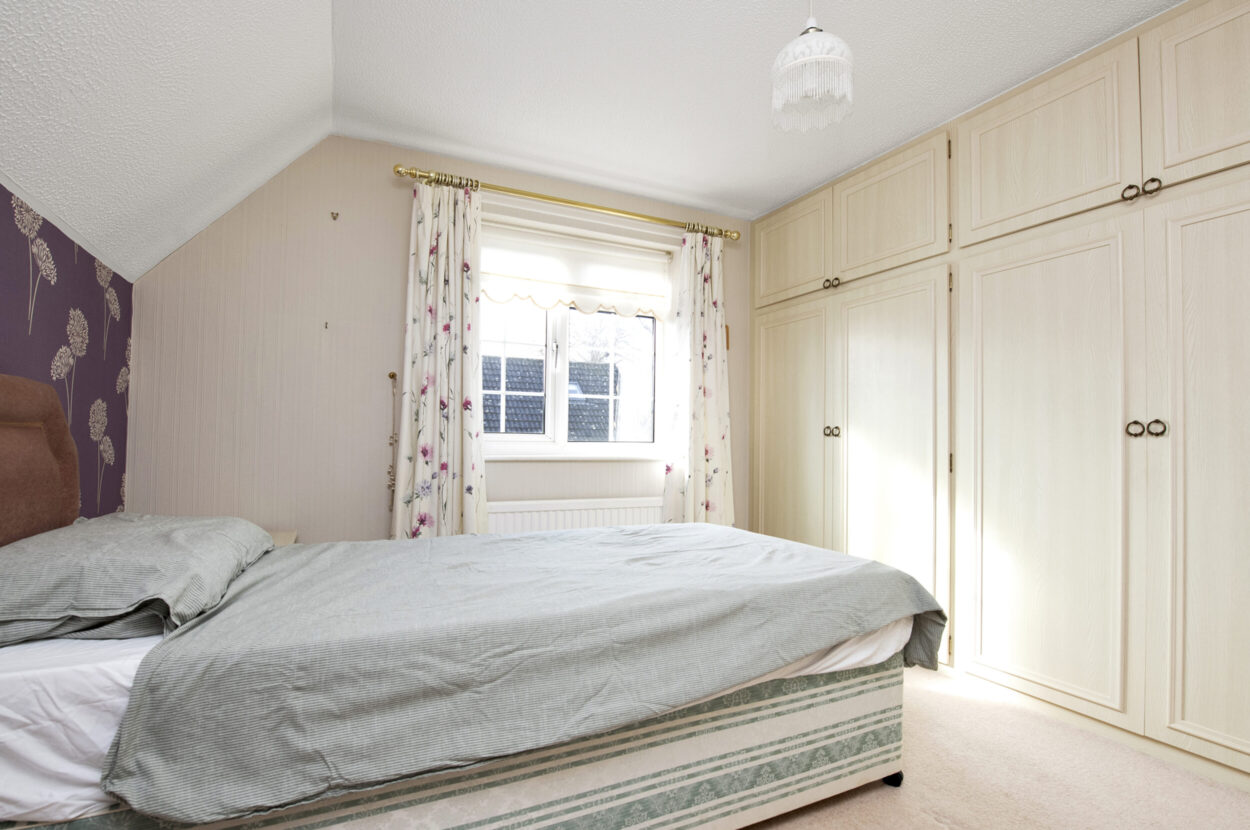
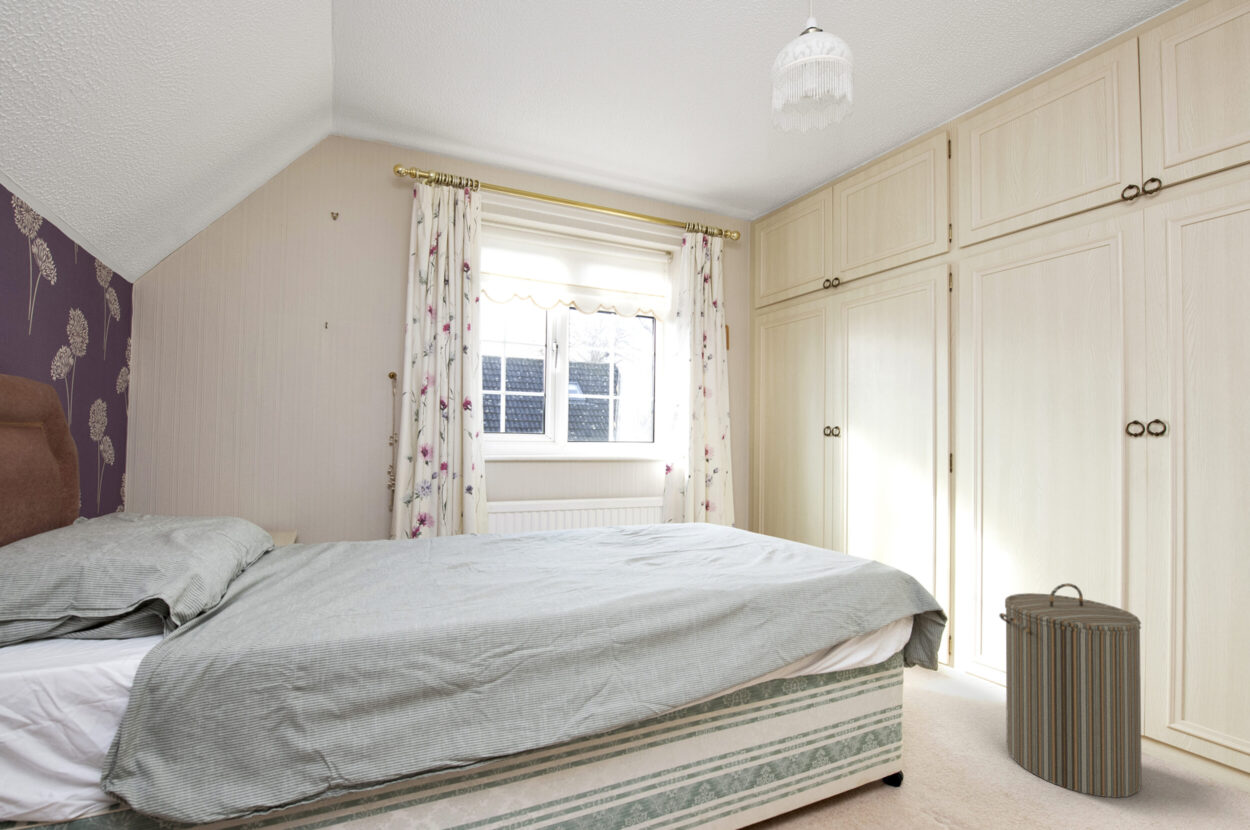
+ laundry hamper (1069, 674)
